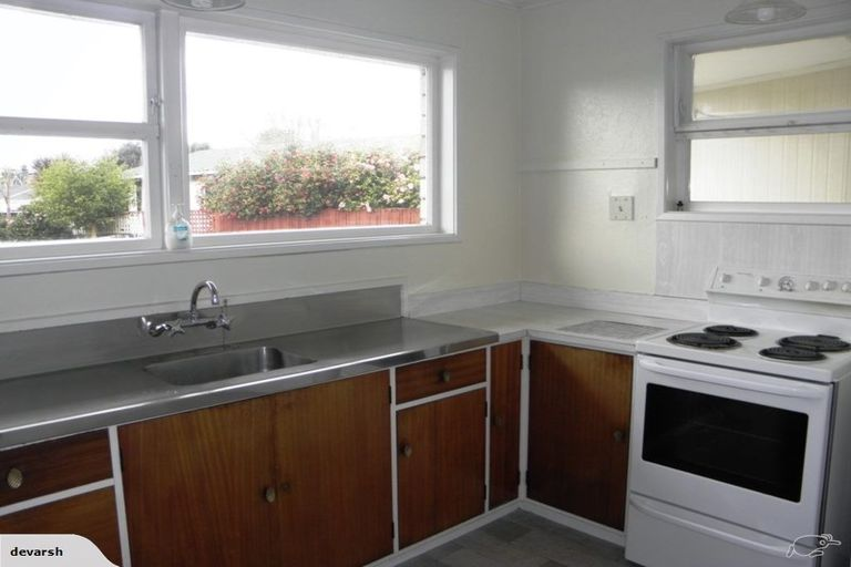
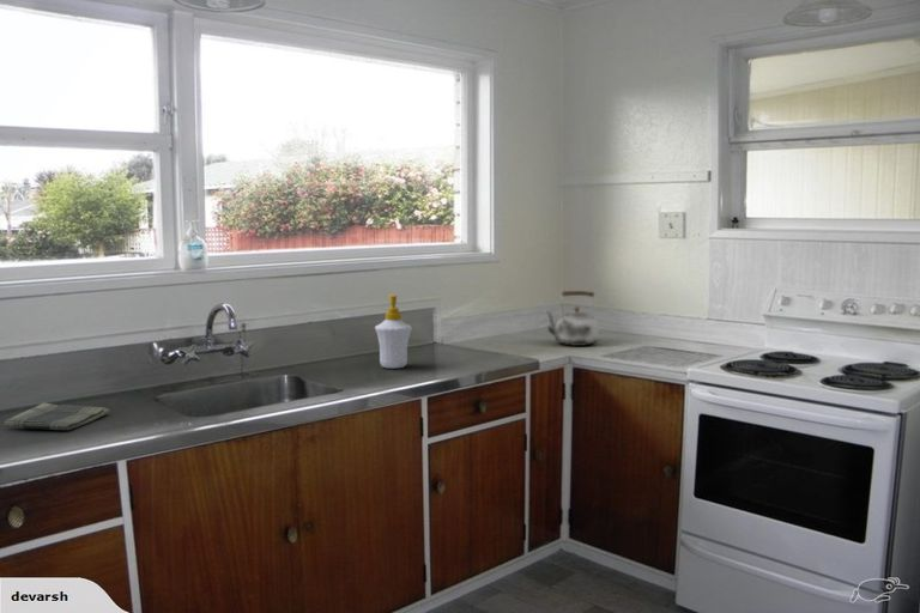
+ soap bottle (393, 330)
+ dish towel (59, 414)
+ kettle (570, 316)
